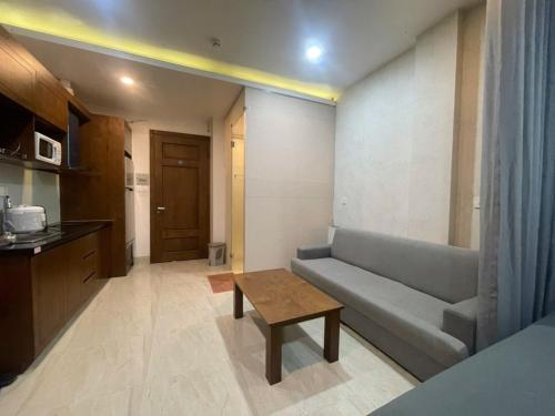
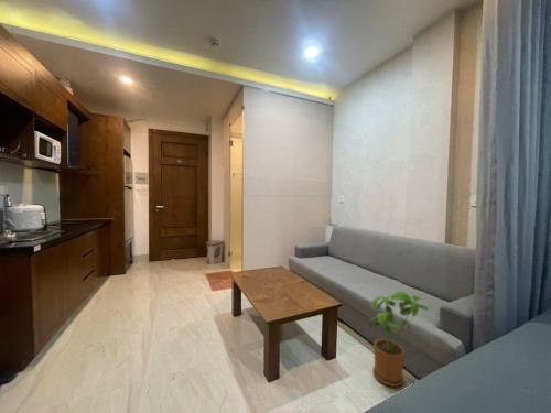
+ house plant (388, 335)
